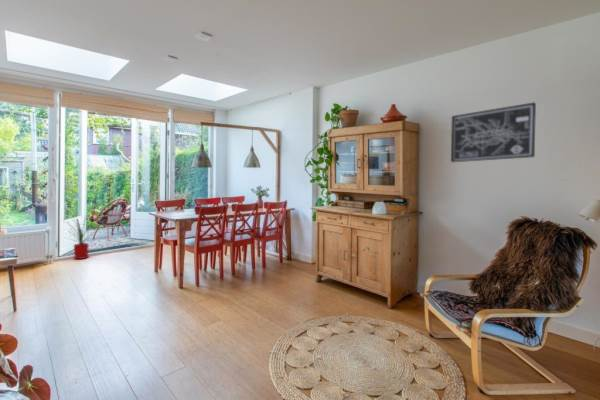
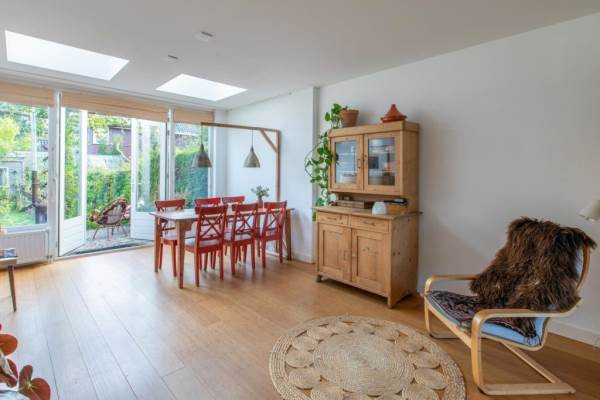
- wall art (490, 135)
- house plant (81, 235)
